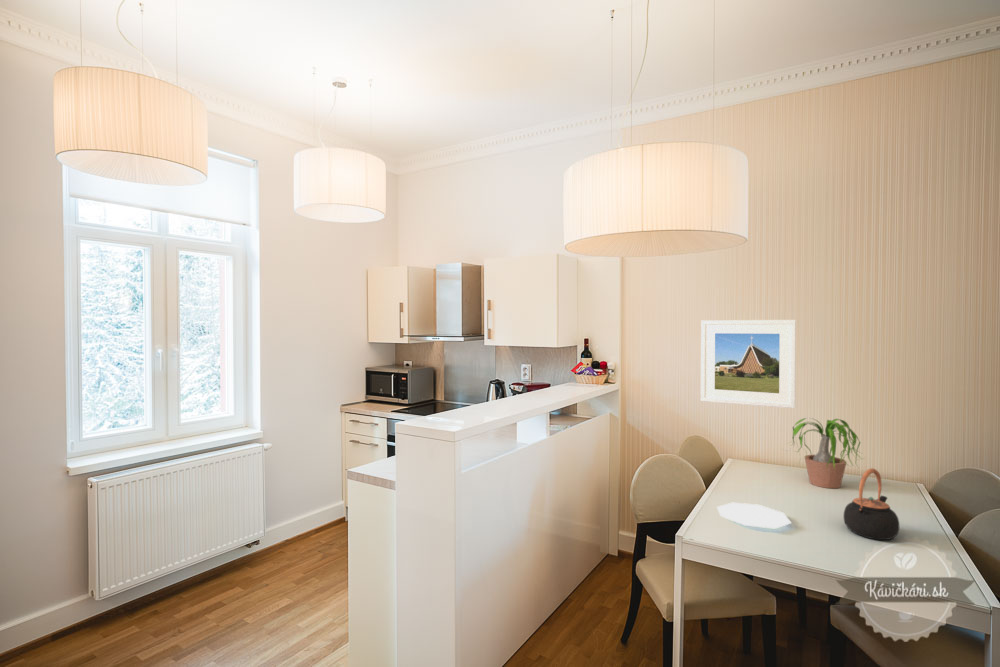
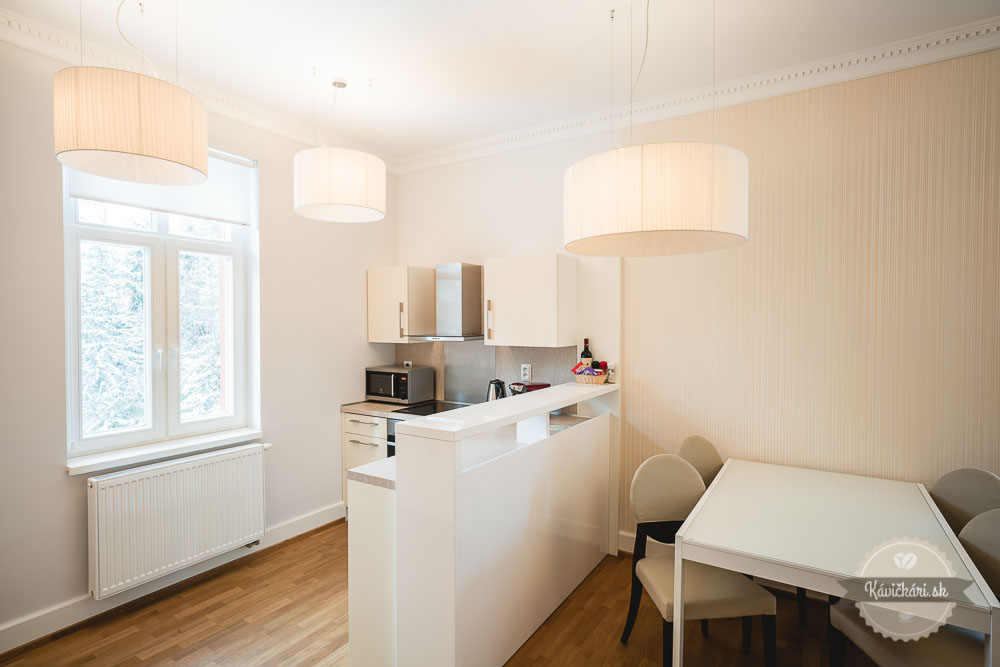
- potted plant (833, 452)
- plate (752, 513)
- teapot (872, 499)
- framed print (746, 362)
